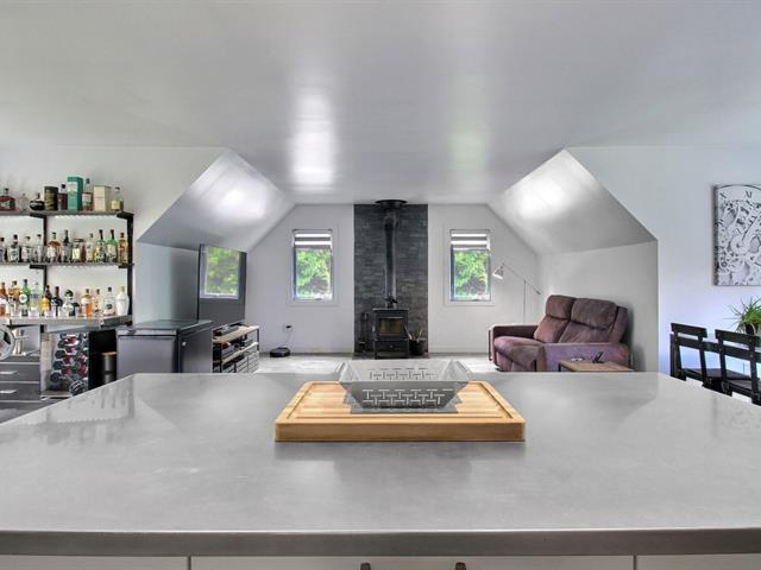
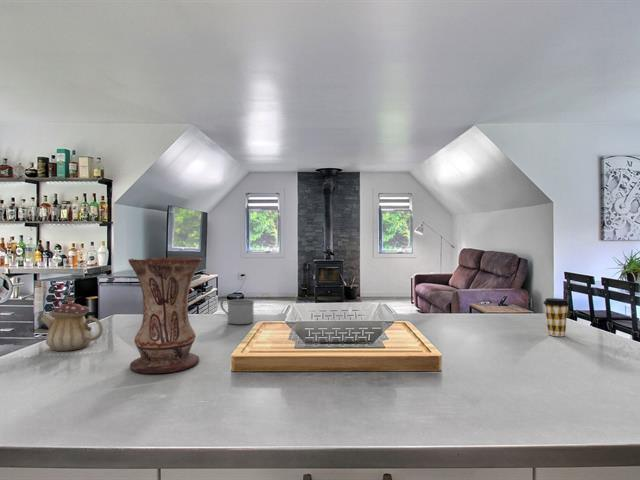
+ vase (165, 311)
+ mug (238, 311)
+ teapot (72, 322)
+ coffee cup (556, 317)
